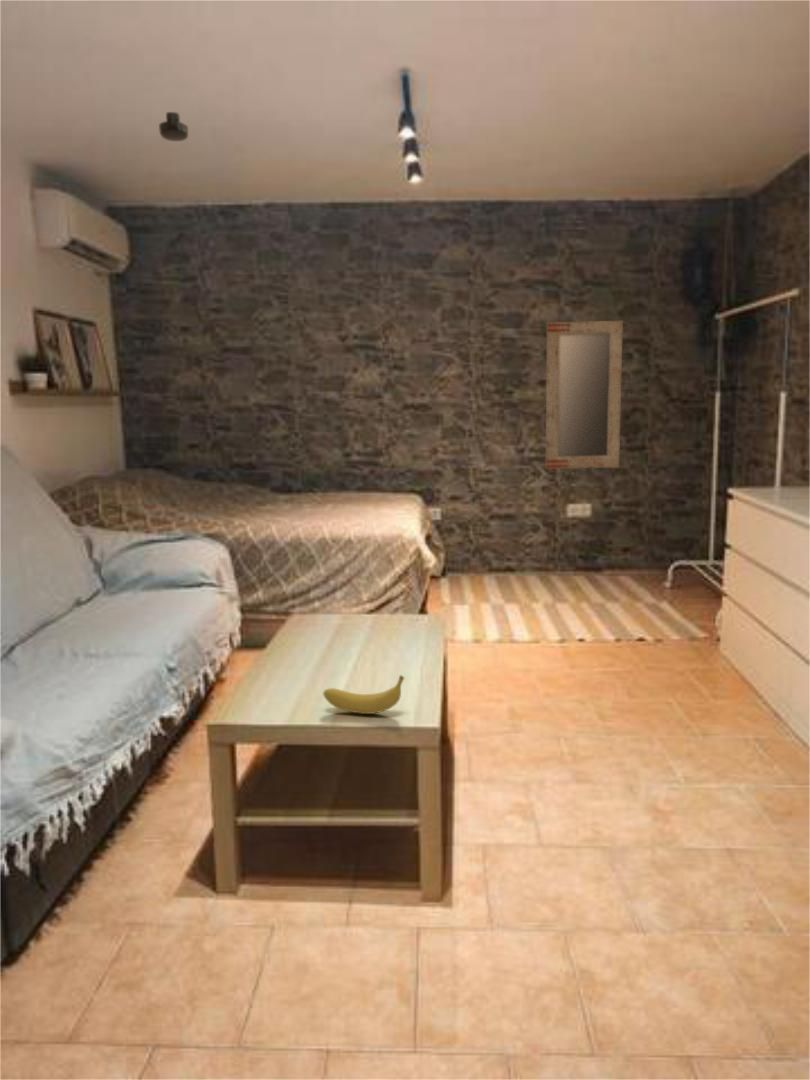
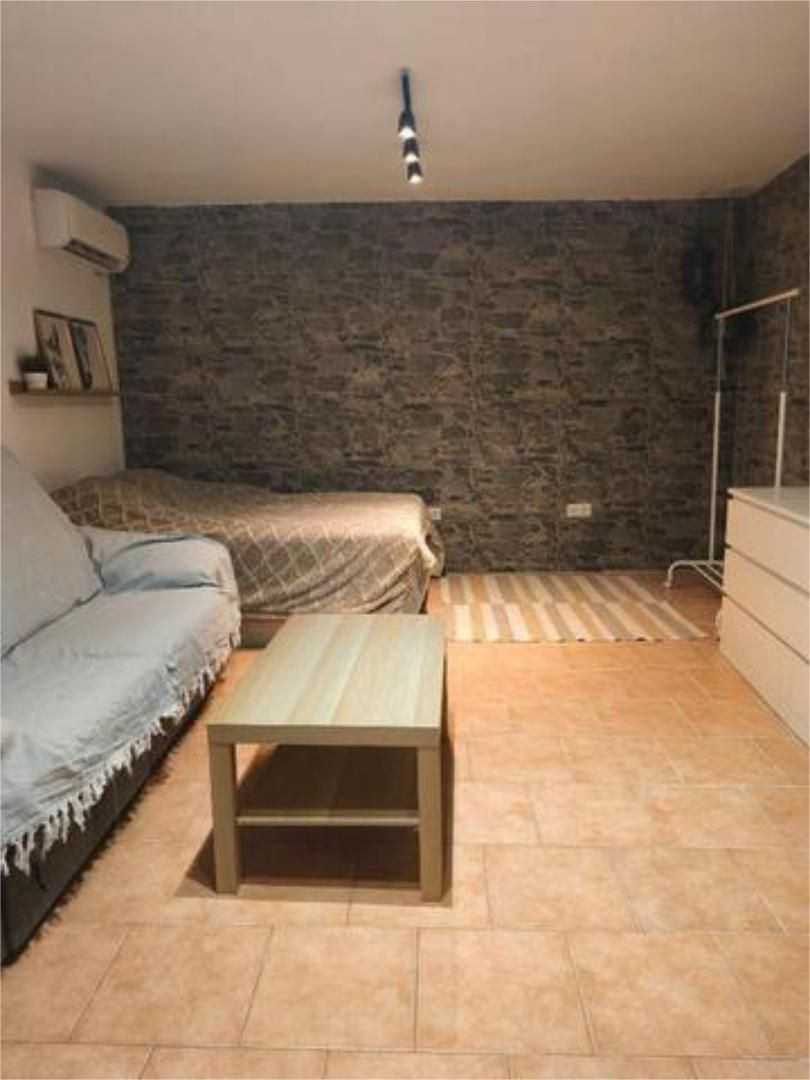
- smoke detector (173, 125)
- fruit (363, 694)
- home mirror (583, 396)
